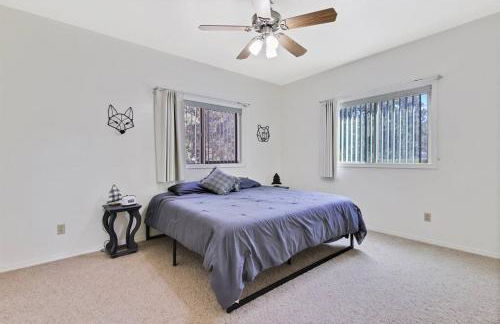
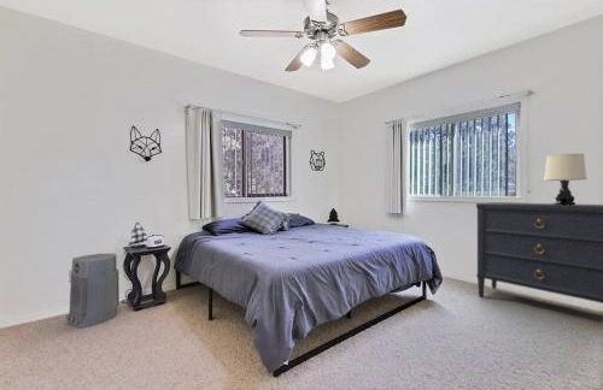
+ table lamp (564, 179)
+ air purifier (95, 286)
+ dresser (545, 255)
